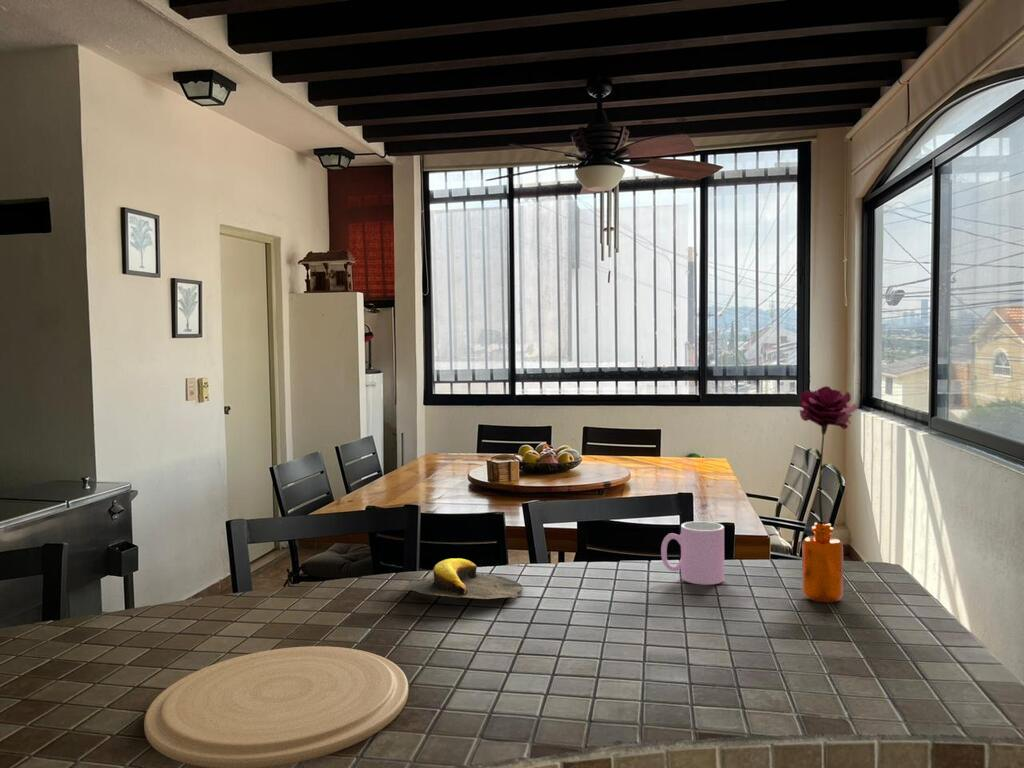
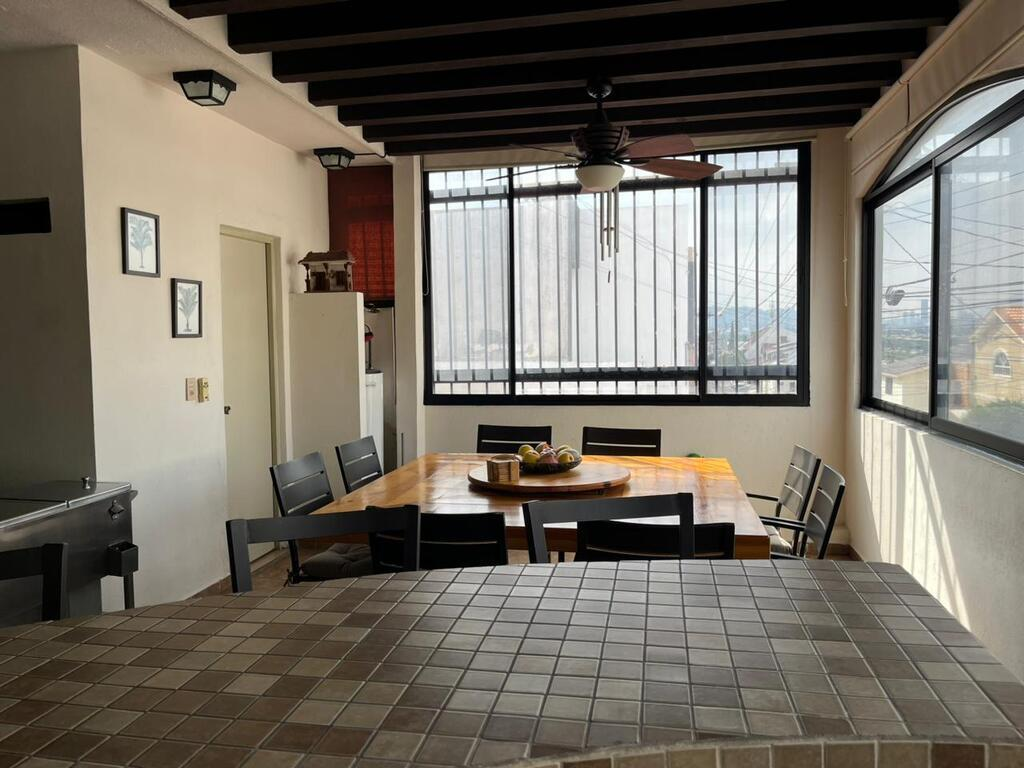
- flower (820, 492)
- cup (692, 552)
- plate (282, 695)
- banana (463, 576)
